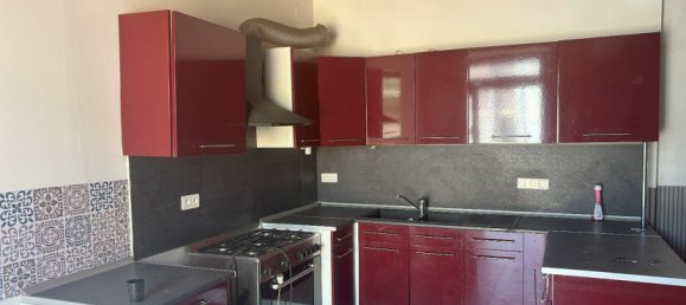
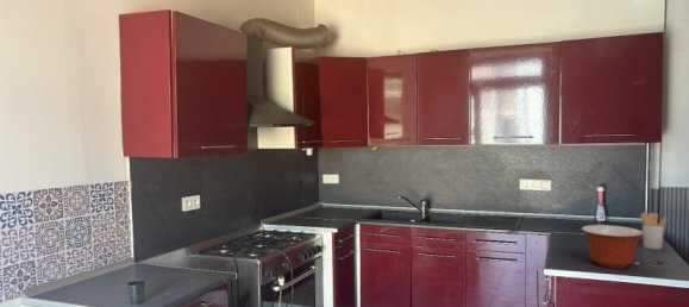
+ utensil holder (651, 230)
+ mixing bowl (610, 246)
